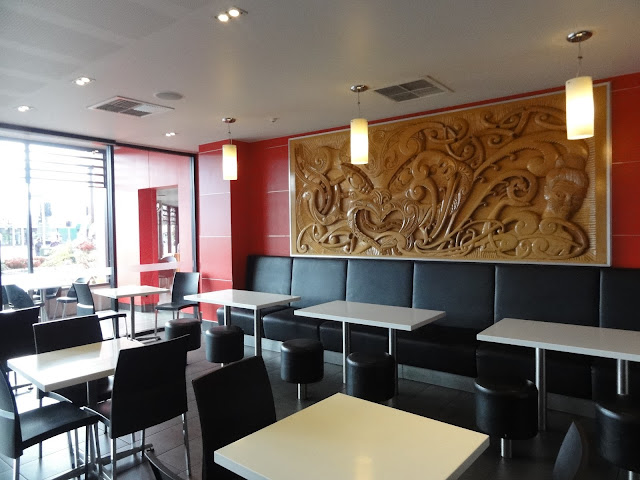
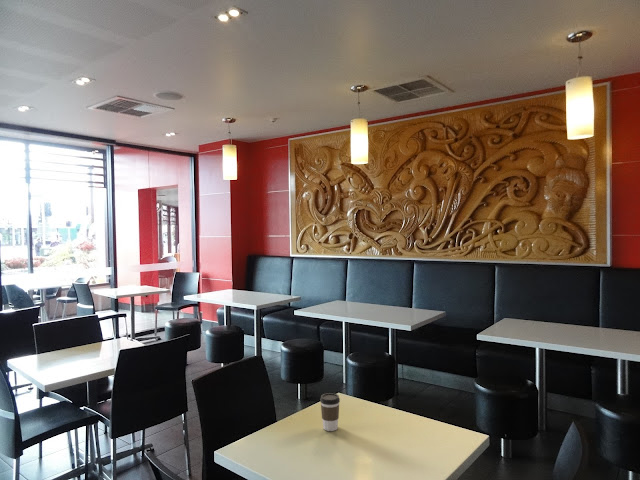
+ coffee cup (330, 412)
